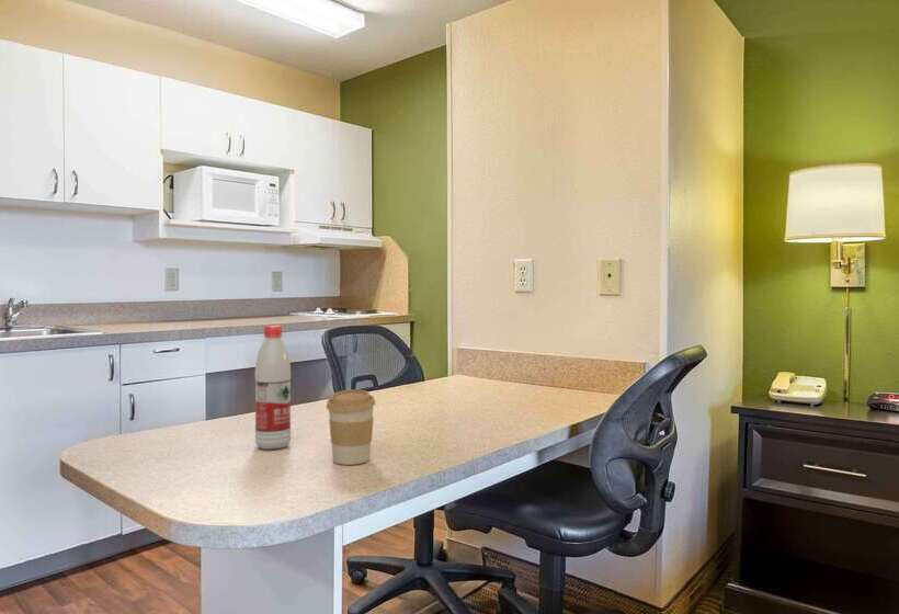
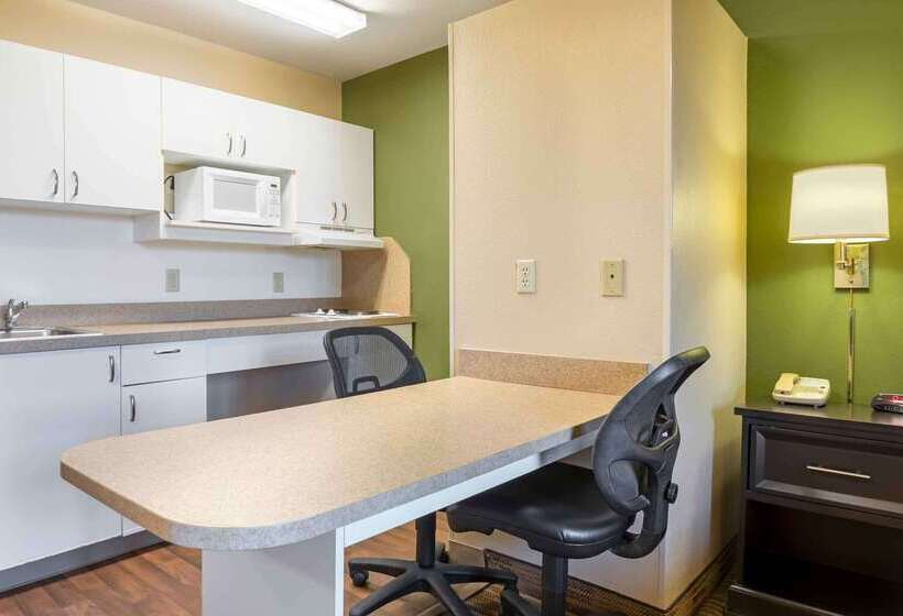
- water bottle (272, 386)
- coffee cup (351, 425)
